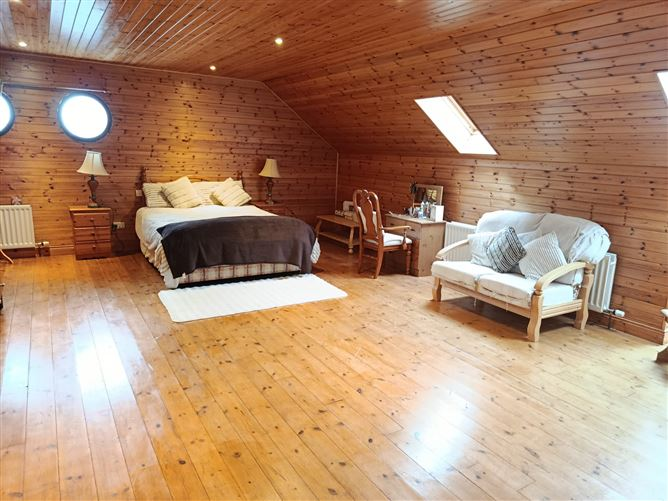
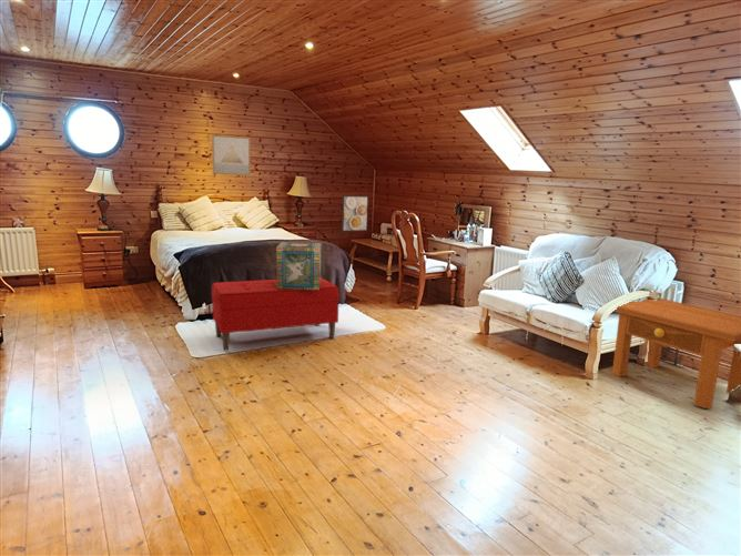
+ wall art (231, 155)
+ decorative box (300, 265)
+ bench (275, 311)
+ side table (679, 348)
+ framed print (355, 213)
